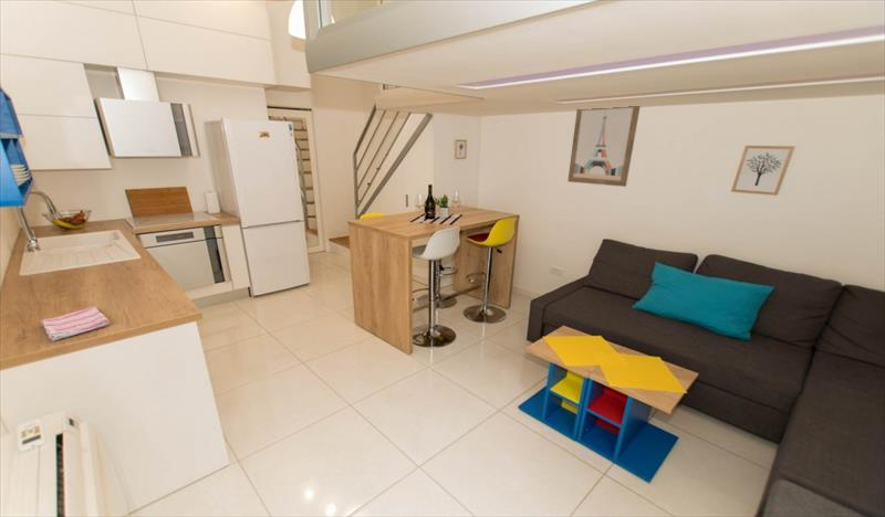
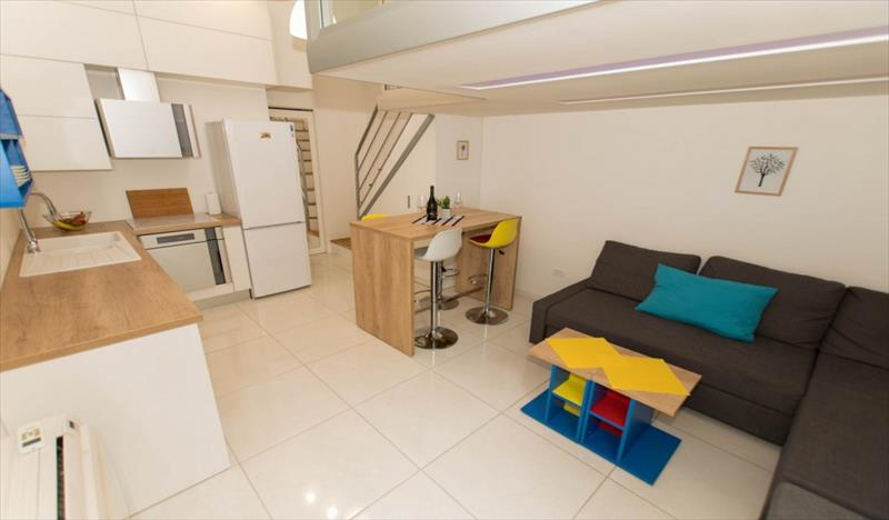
- dish towel (75, 320)
- wall art (601, 145)
